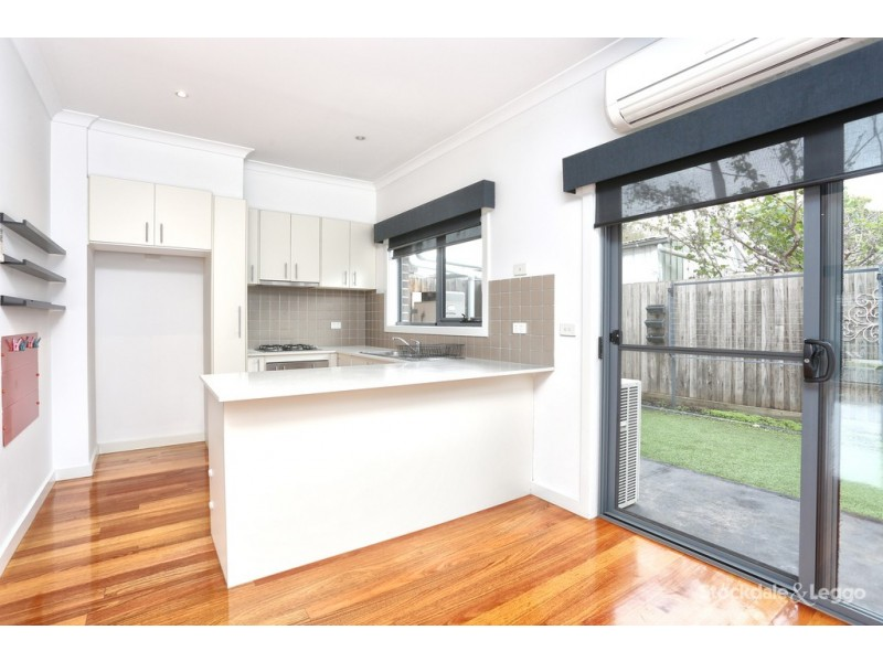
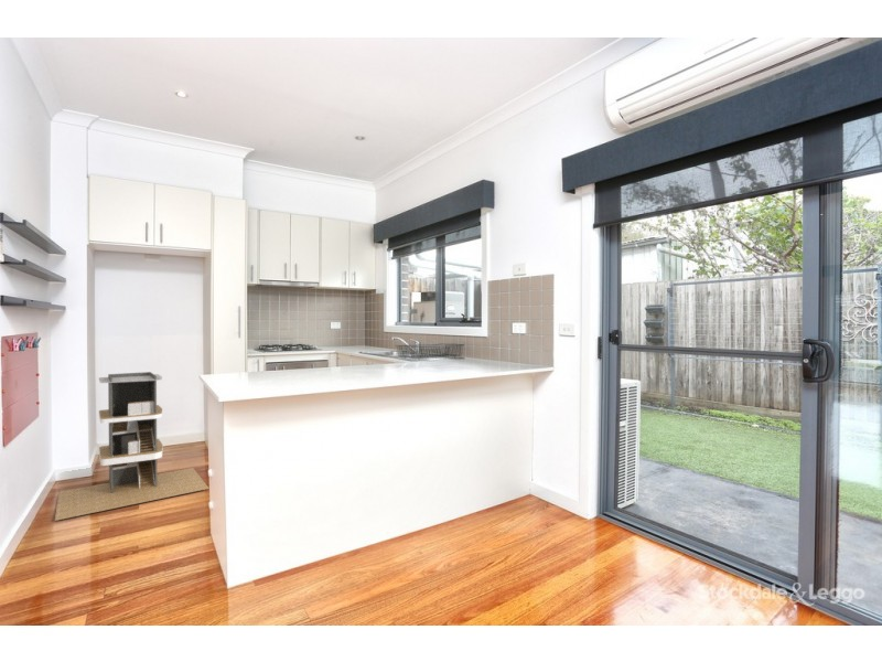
+ architectural model (132, 429)
